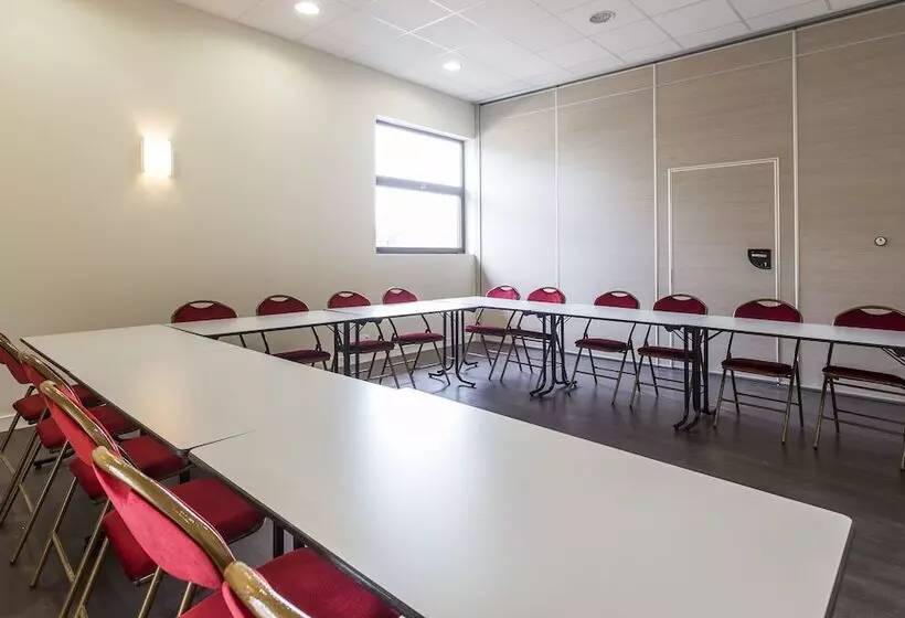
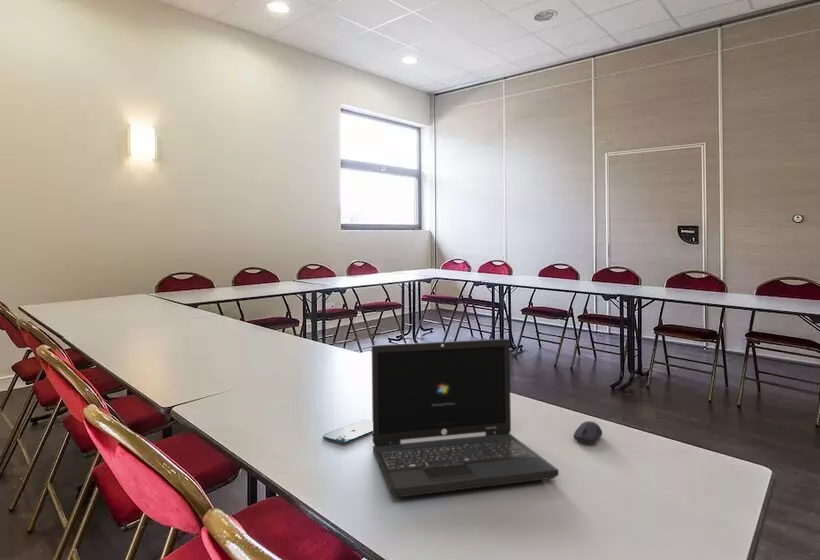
+ computer mouse (588, 430)
+ smartphone (354, 430)
+ laptop (458, 407)
